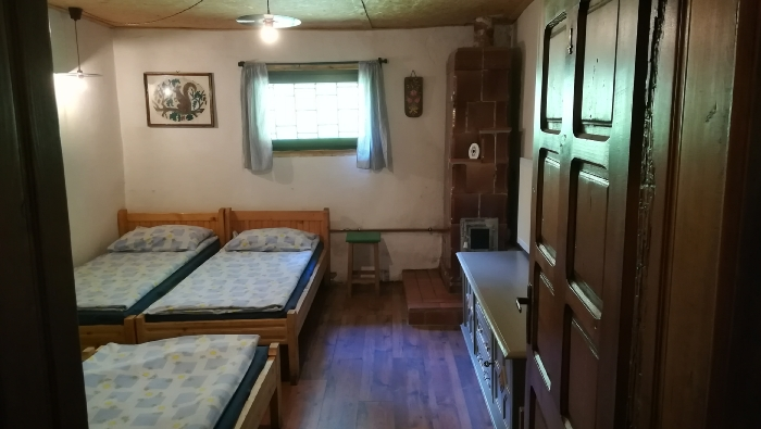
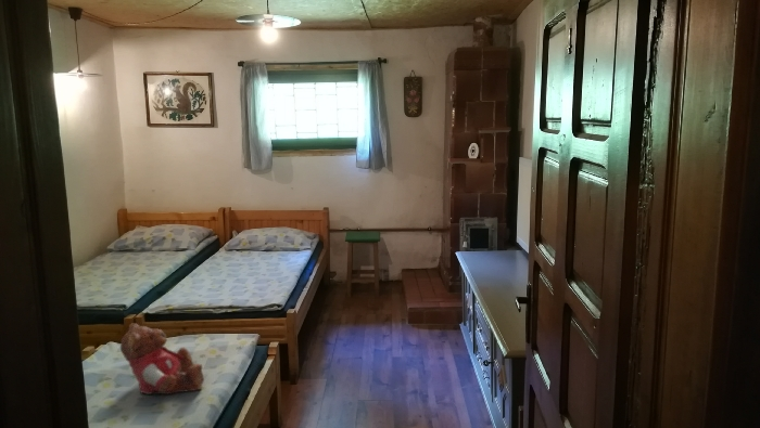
+ teddy bear (162, 353)
